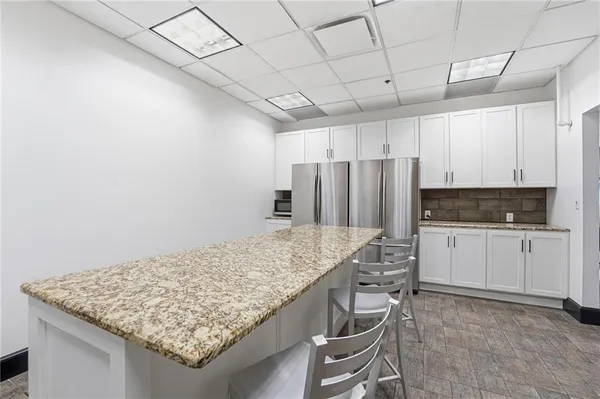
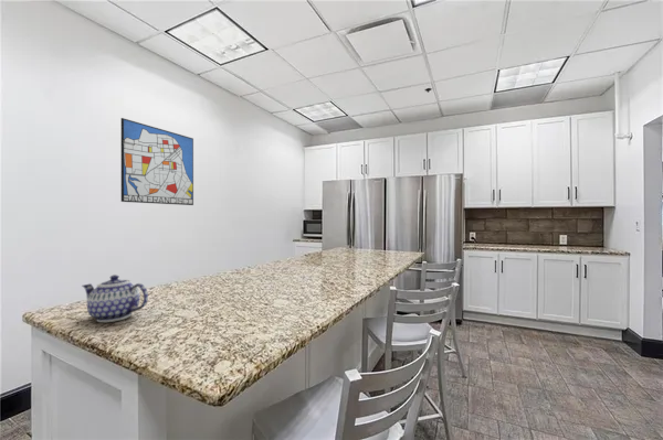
+ wall art (160, 167)
+ teapot (114, 296)
